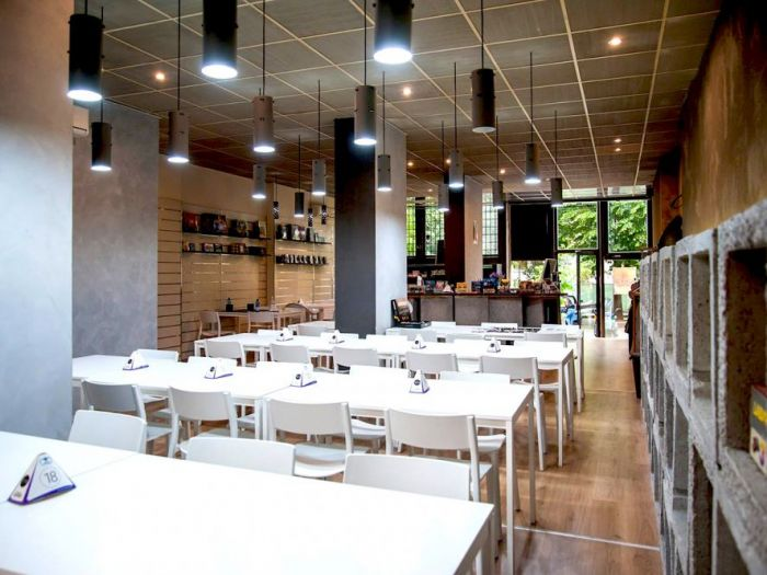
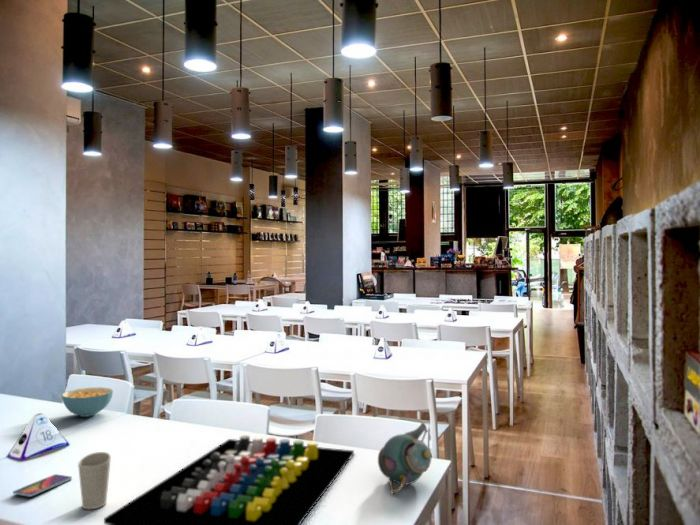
+ cup (94, 480)
+ board game (248, 471)
+ teapot (407, 455)
+ smartphone (43, 484)
+ cereal bowl (87, 403)
